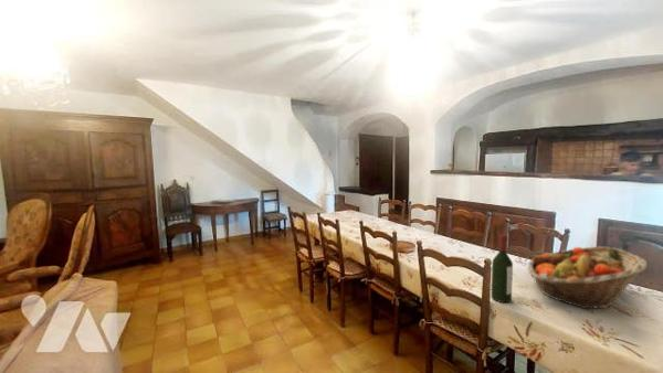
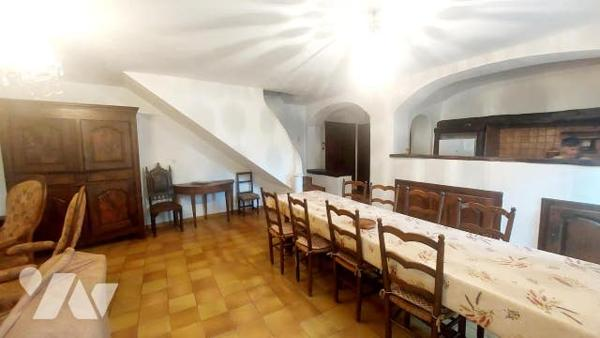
- wine bottle (502, 267)
- fruit basket (579, 271)
